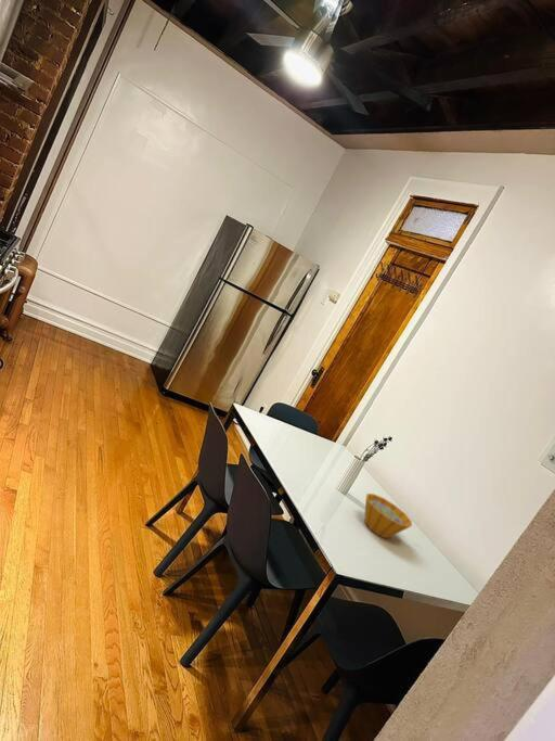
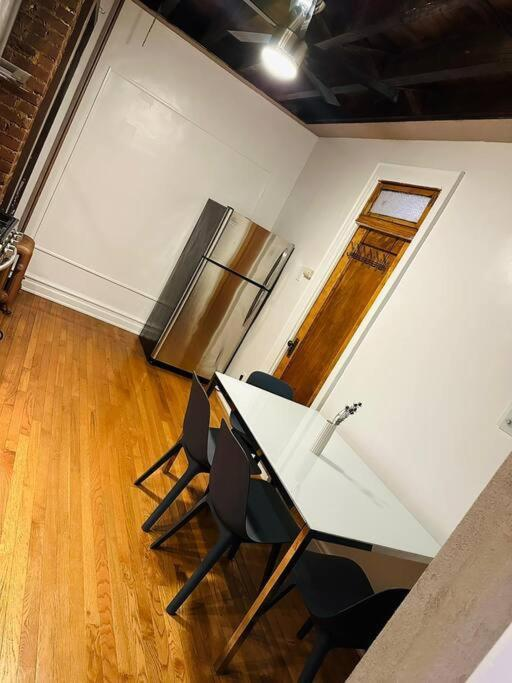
- bowl (383, 519)
